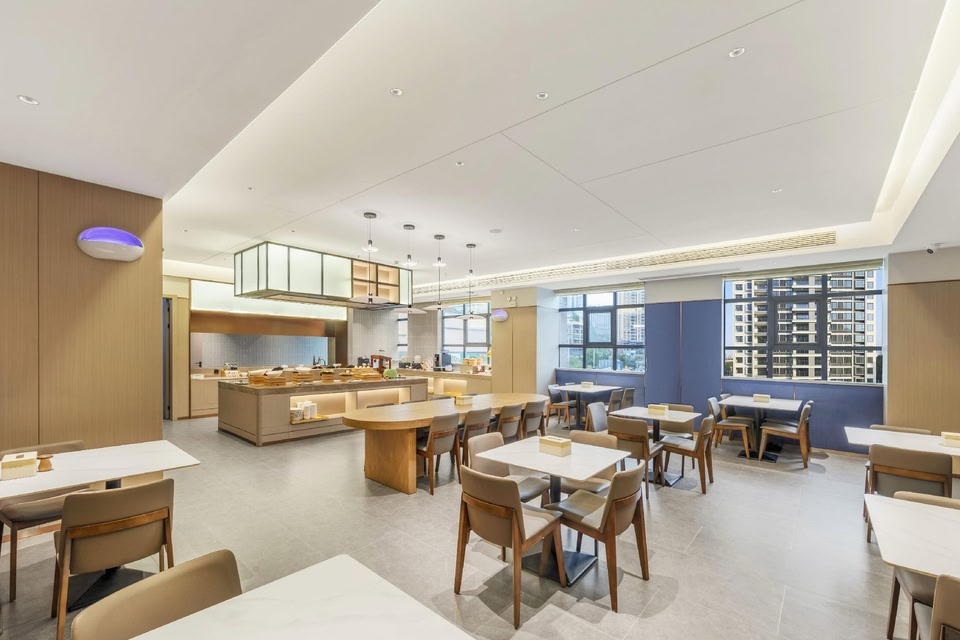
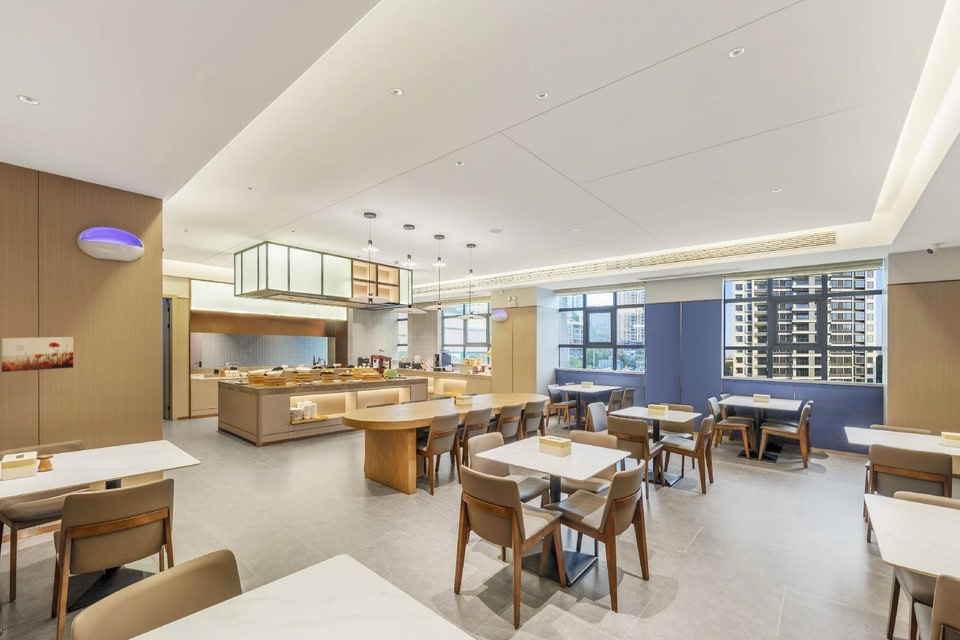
+ wall art (39, 353)
